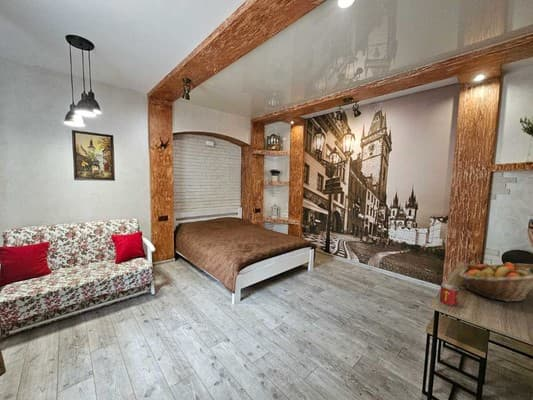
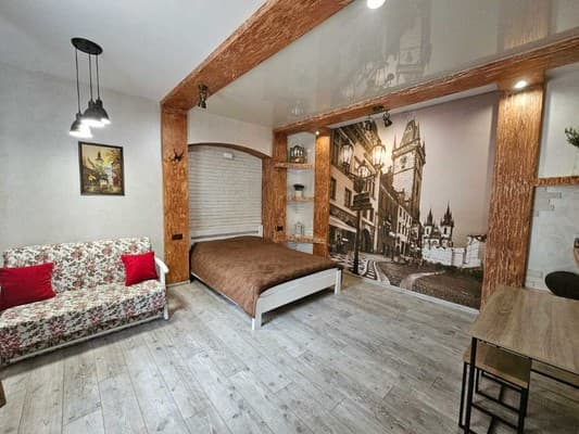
- mug (450, 293)
- fruit basket (498, 277)
